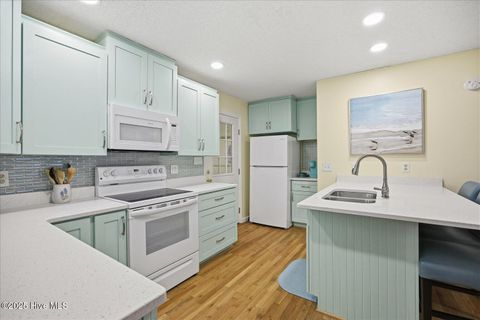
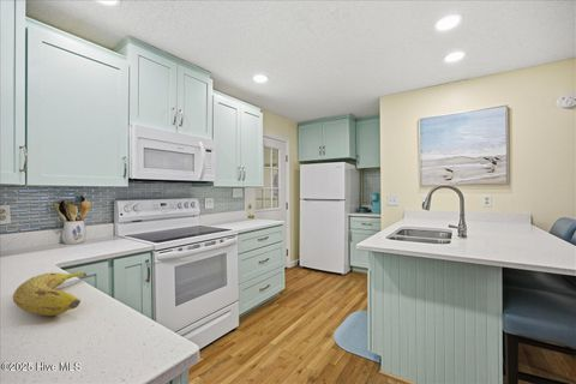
+ fruit (56, 286)
